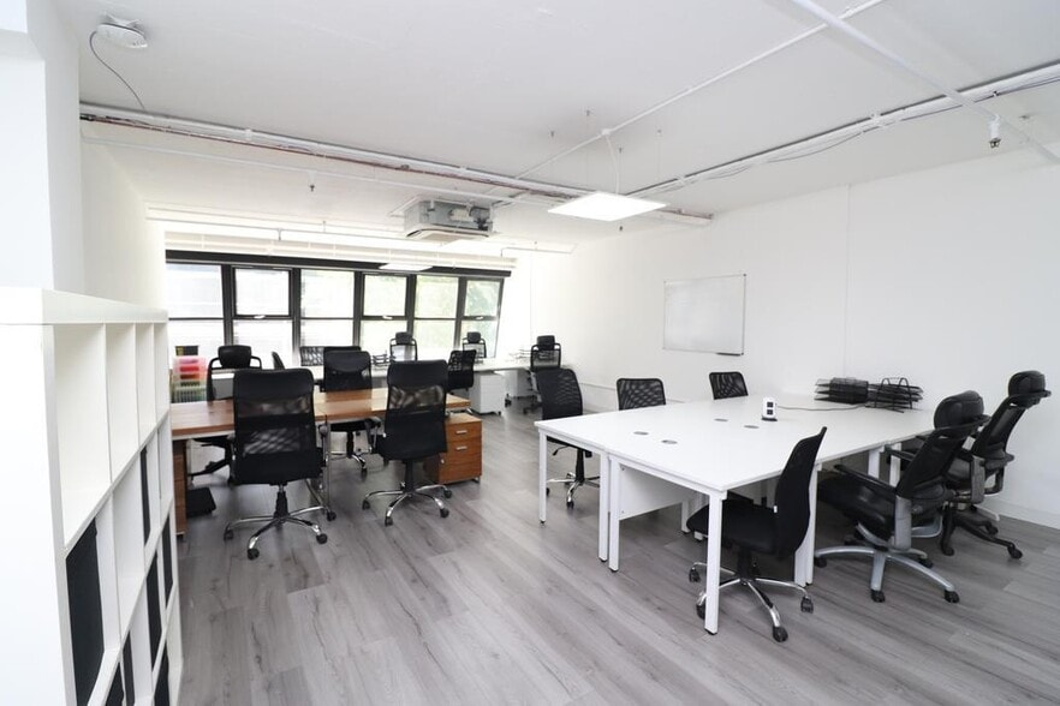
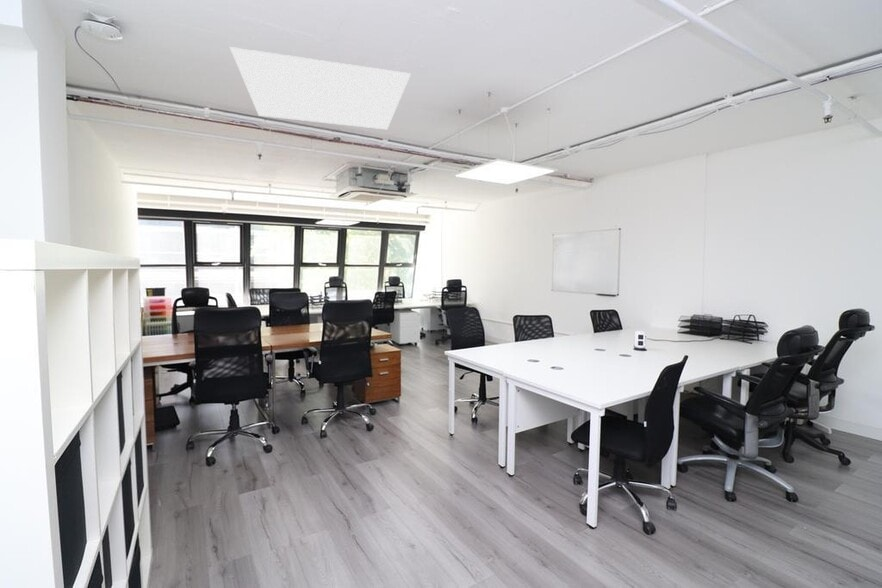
+ light panel (325, 91)
